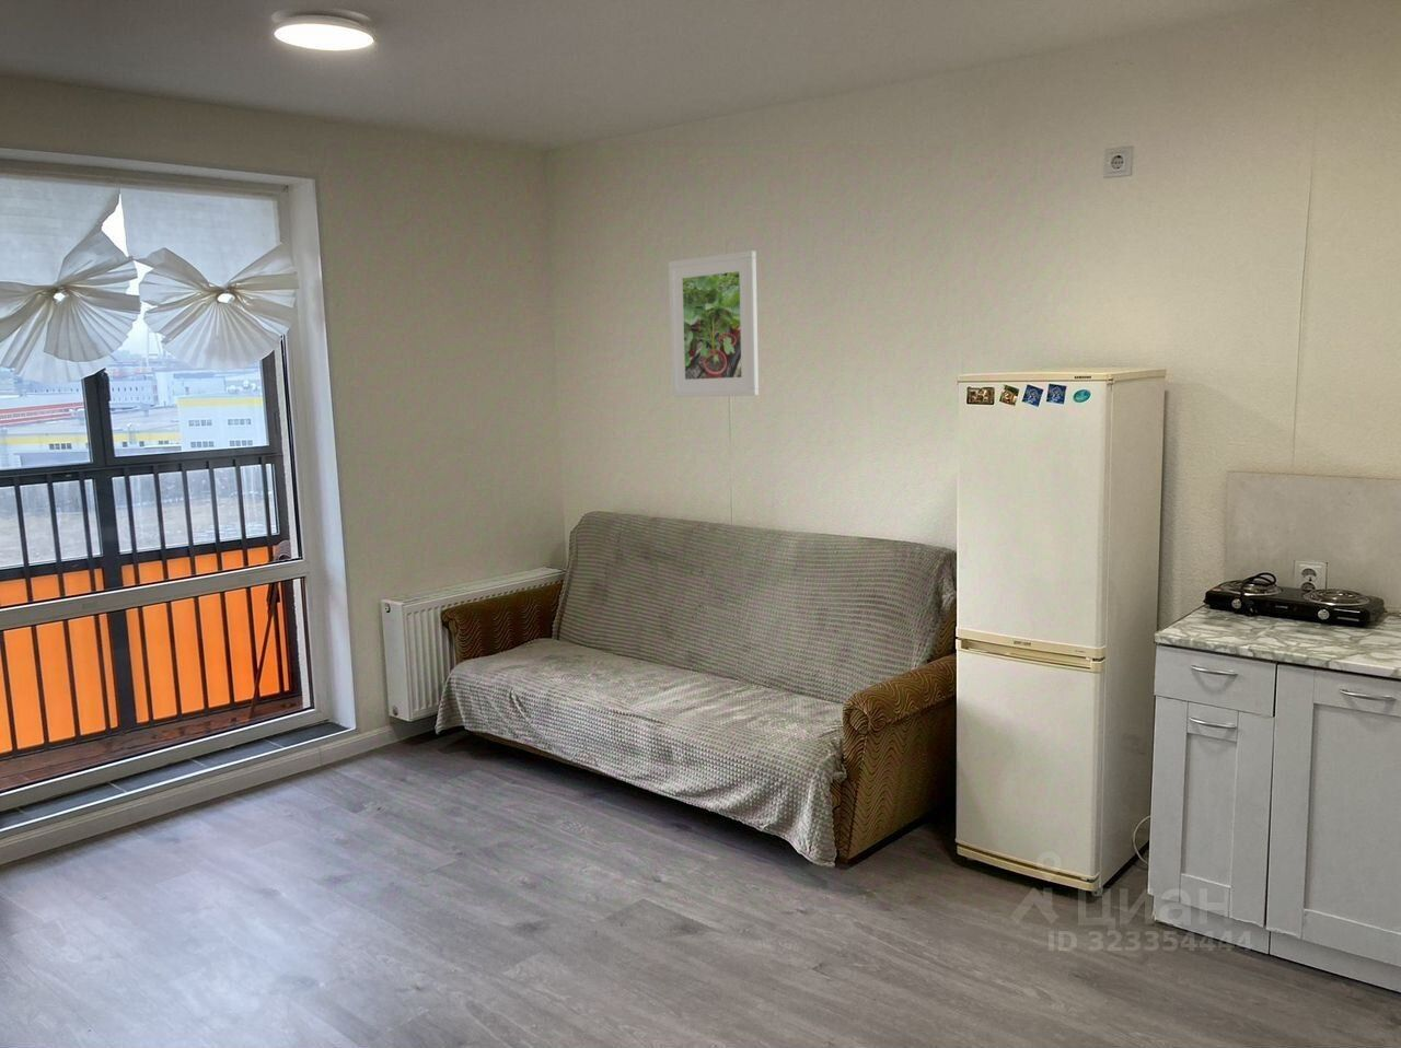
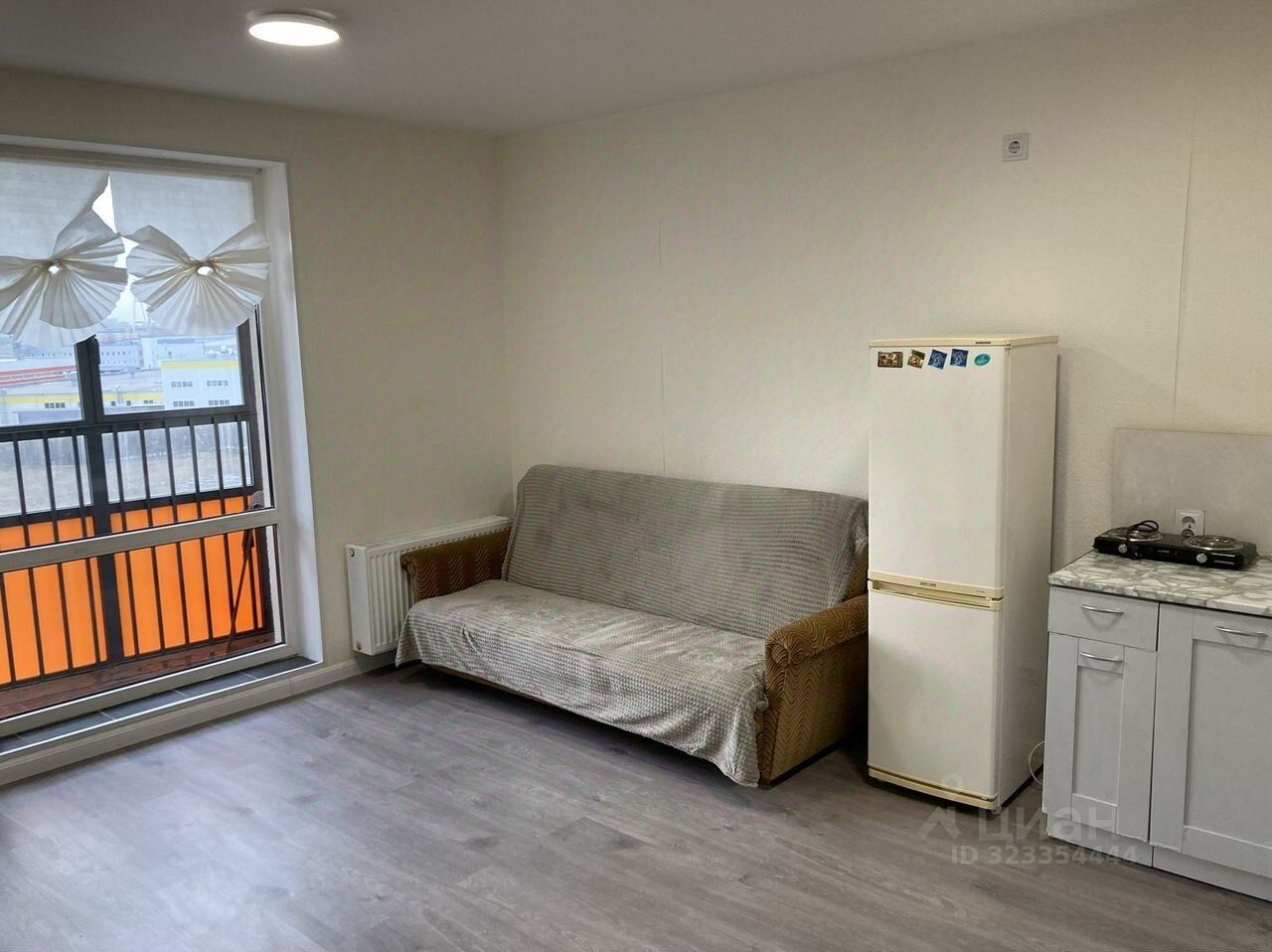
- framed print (712, 326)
